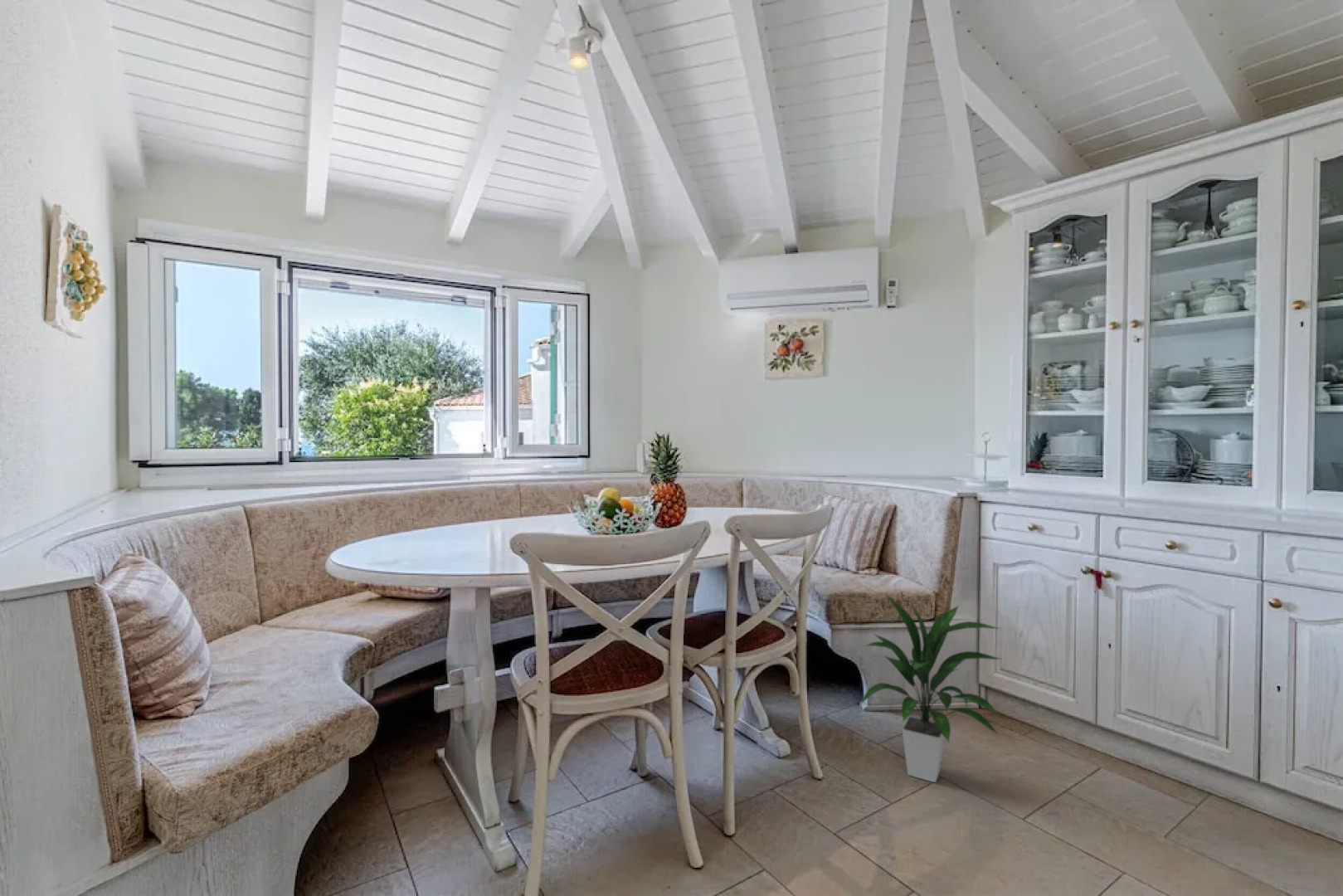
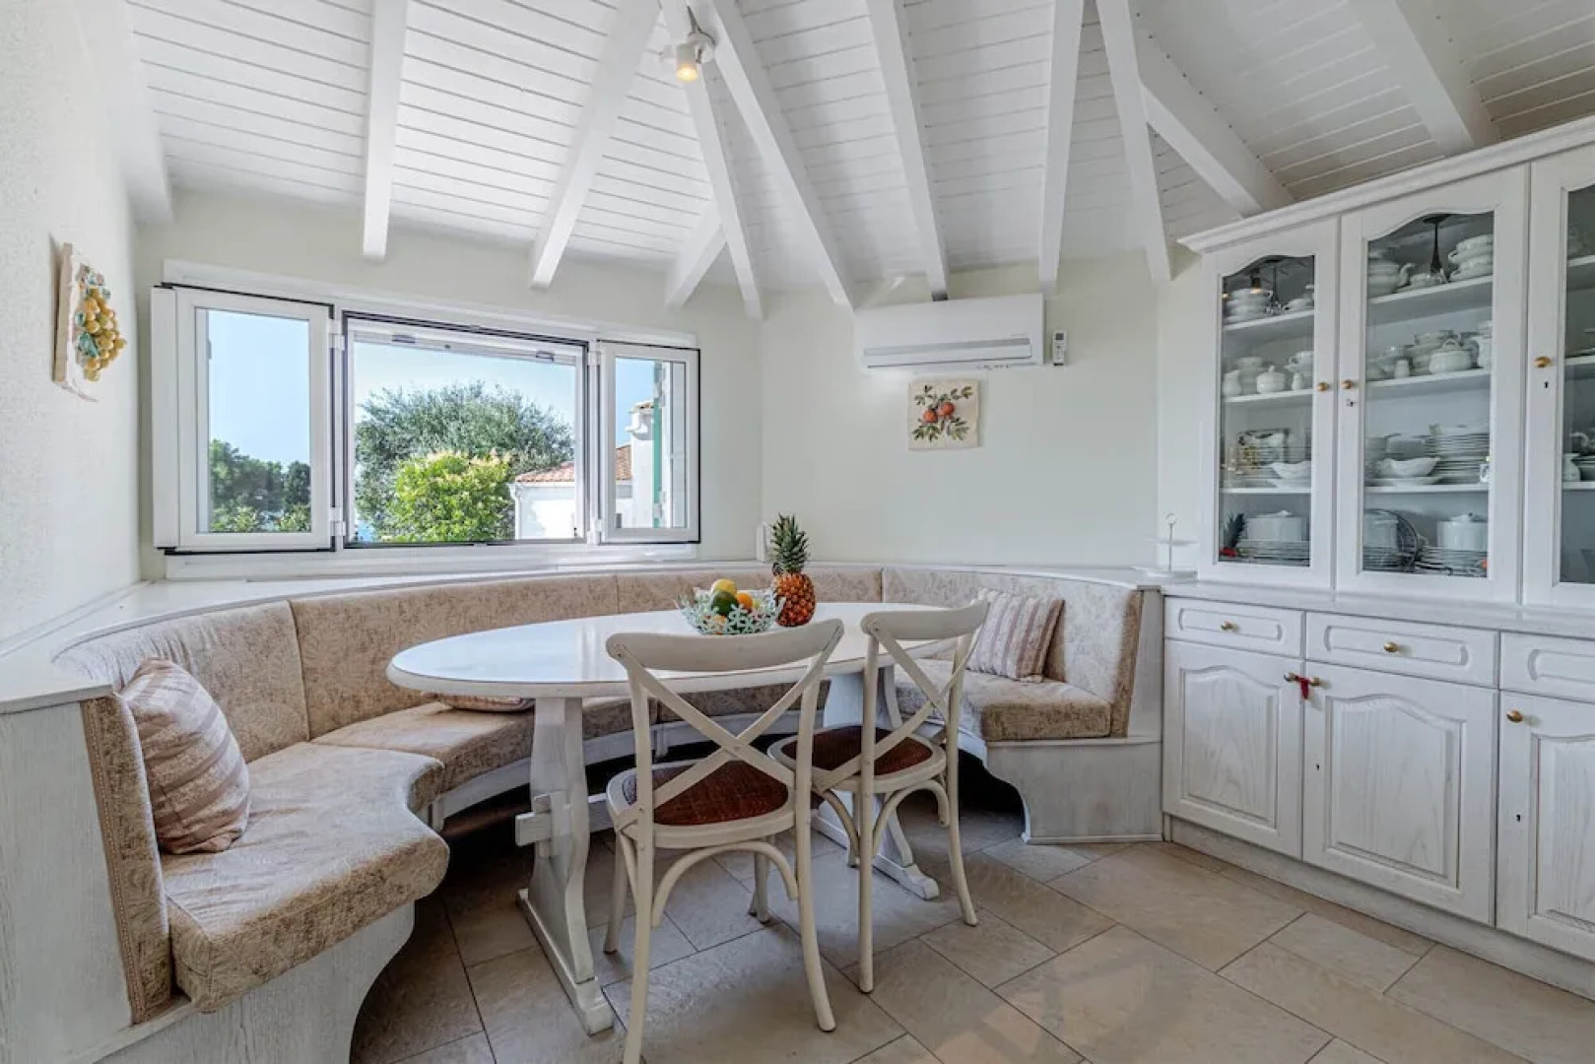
- indoor plant (928, 684)
